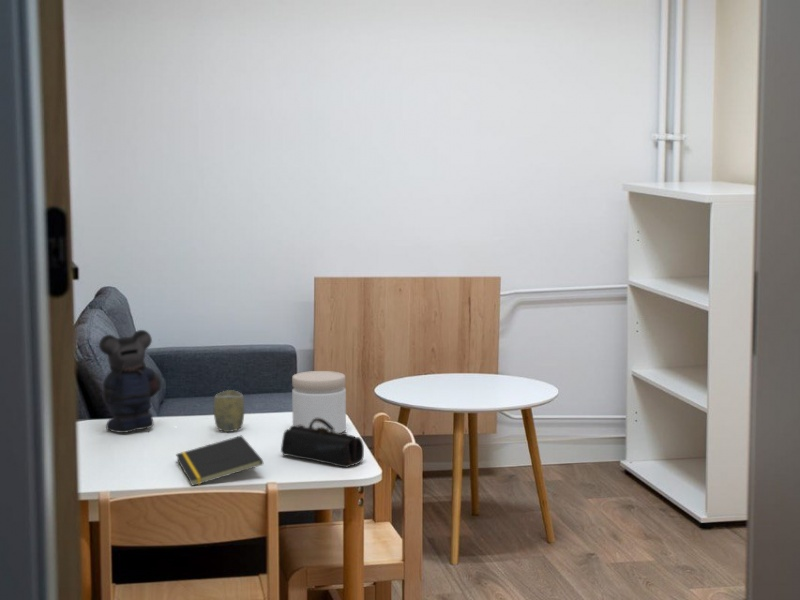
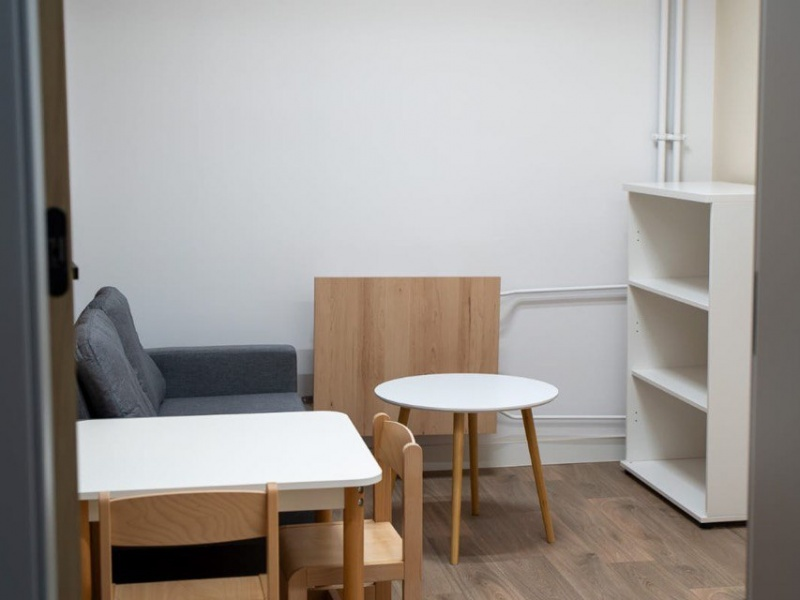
- jar (319, 403)
- cup (229, 411)
- bear (133, 376)
- notepad (218, 459)
- pencil case (322, 438)
